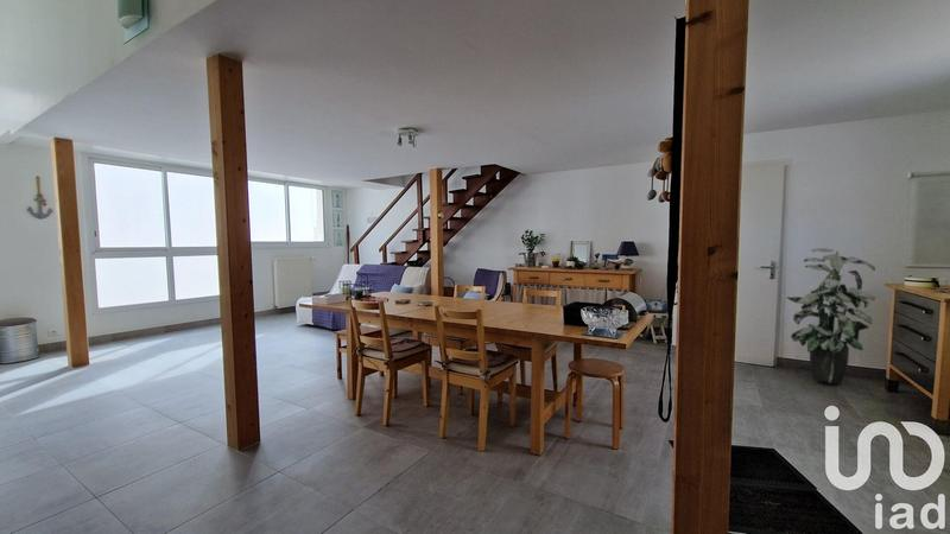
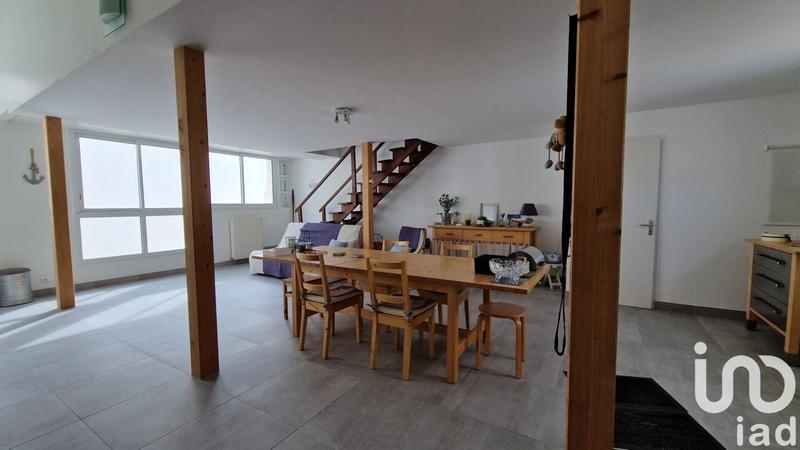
- indoor plant (828, 314)
